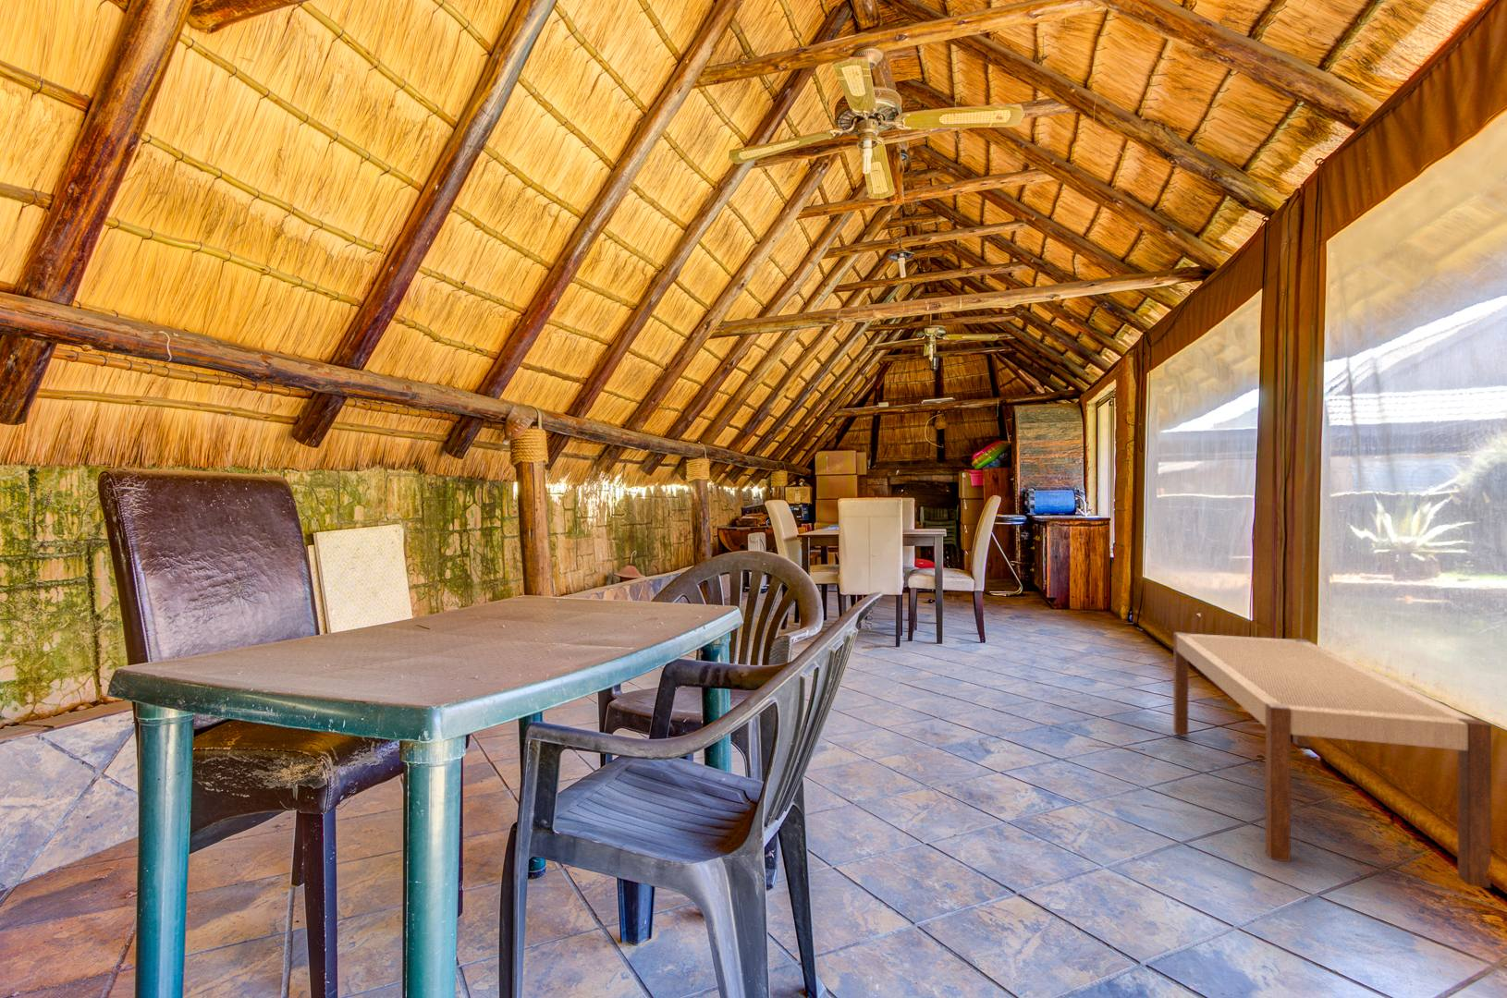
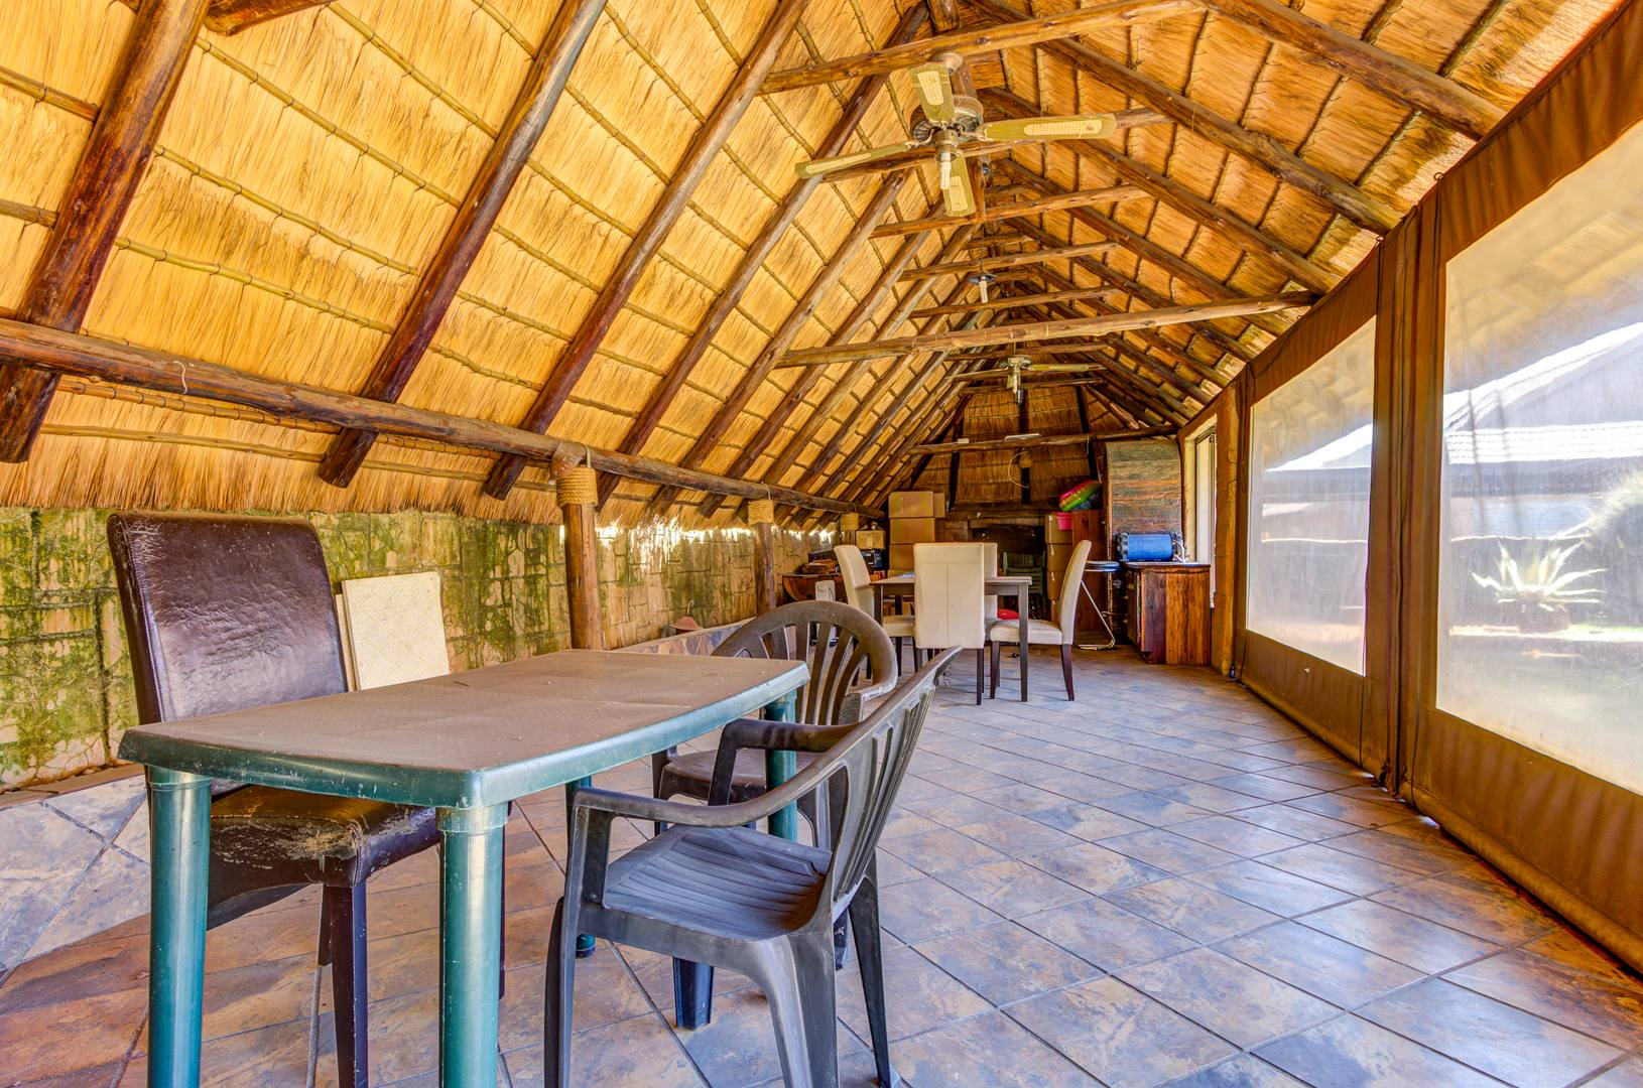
- bench (1292, 728)
